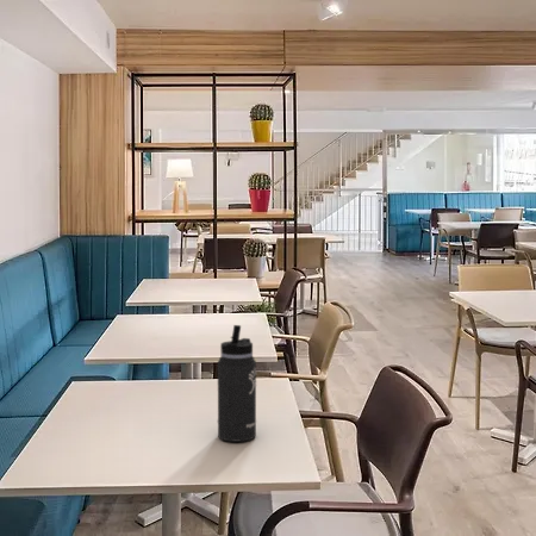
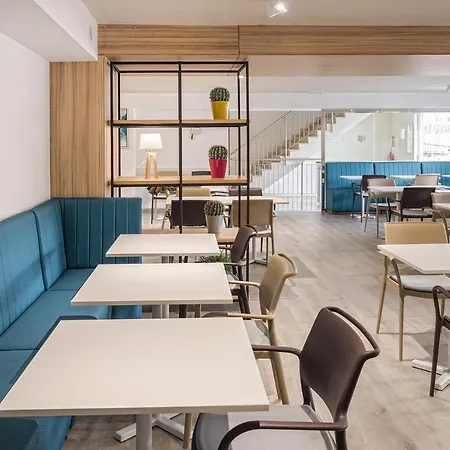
- thermos bottle (238, 379)
